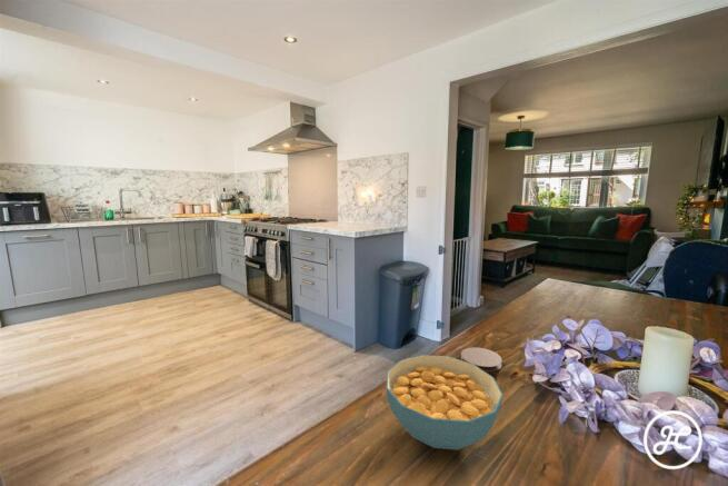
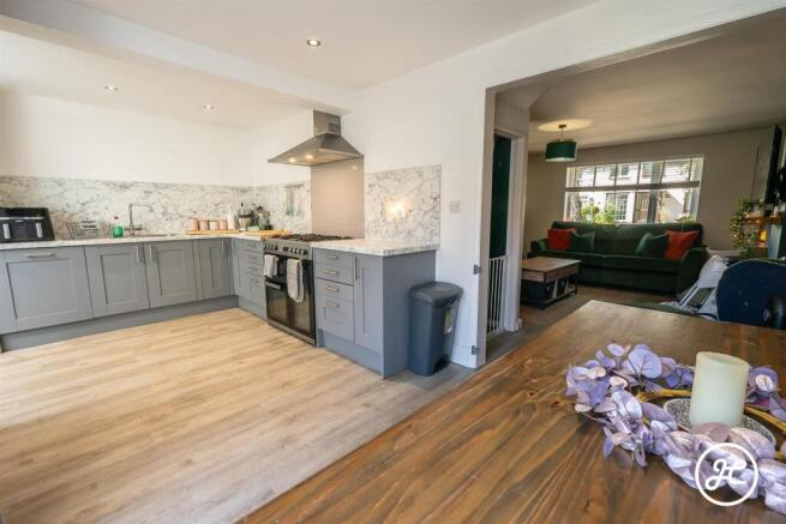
- cereal bowl (440, 407)
- coaster (480, 358)
